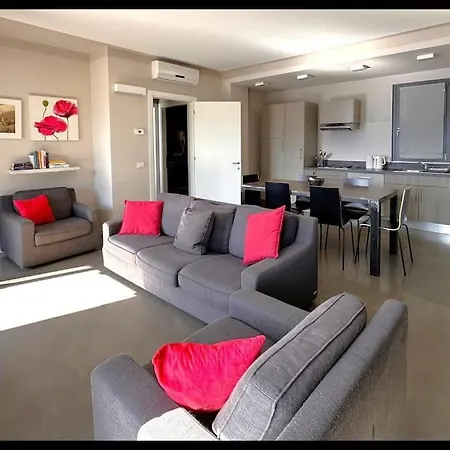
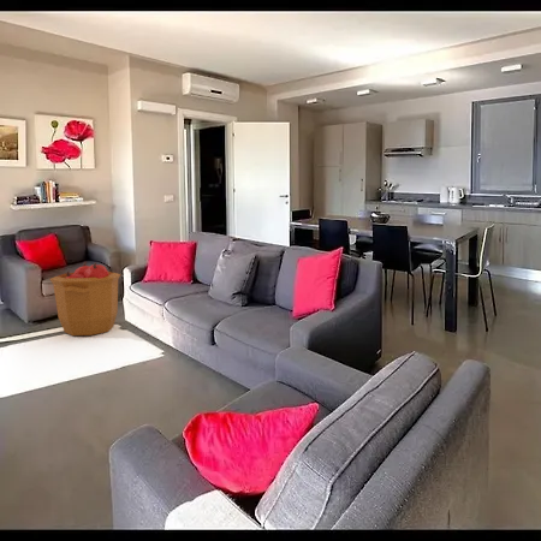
+ trash can (87, 295)
